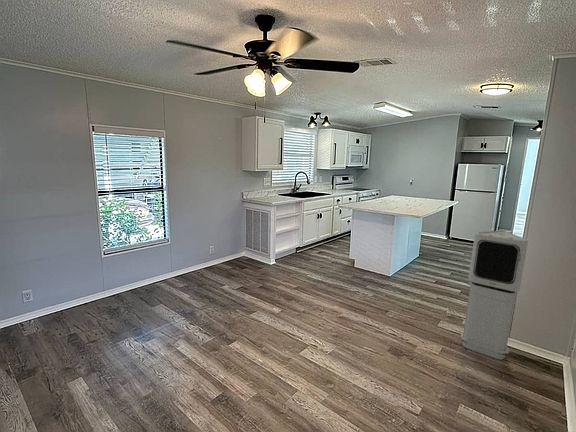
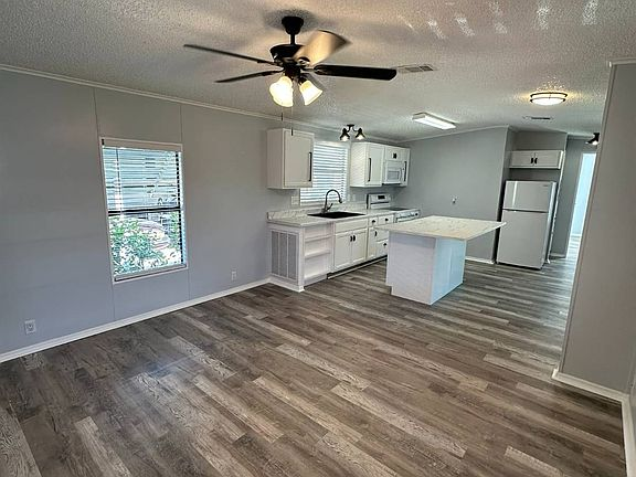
- air purifier (492, 291)
